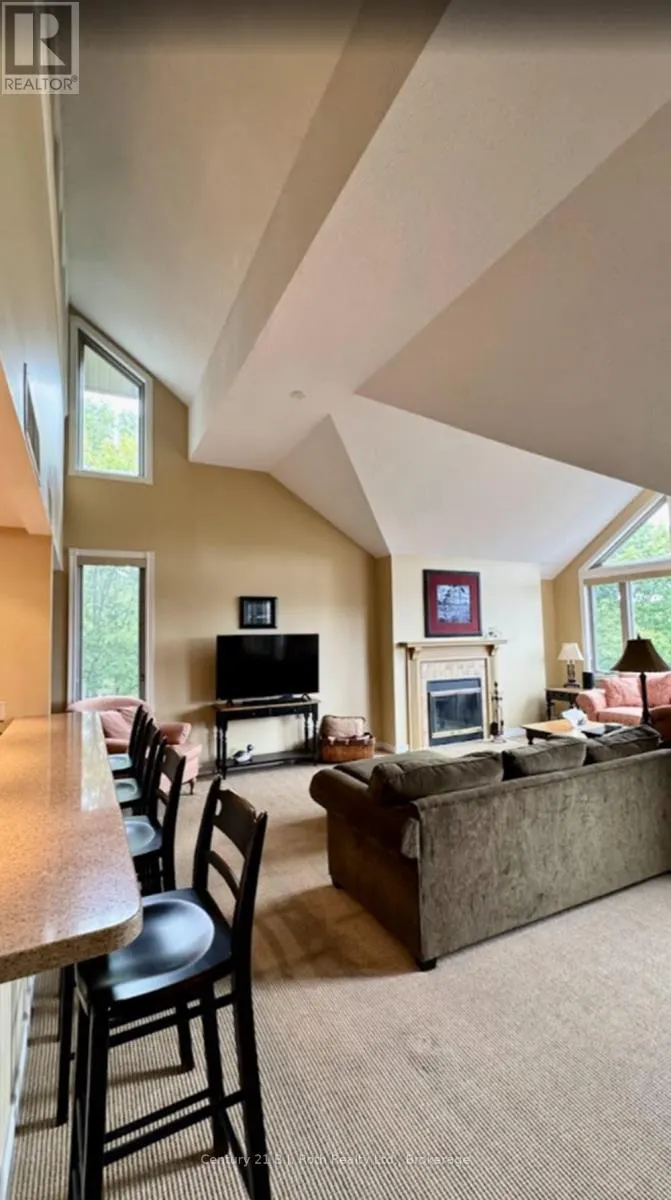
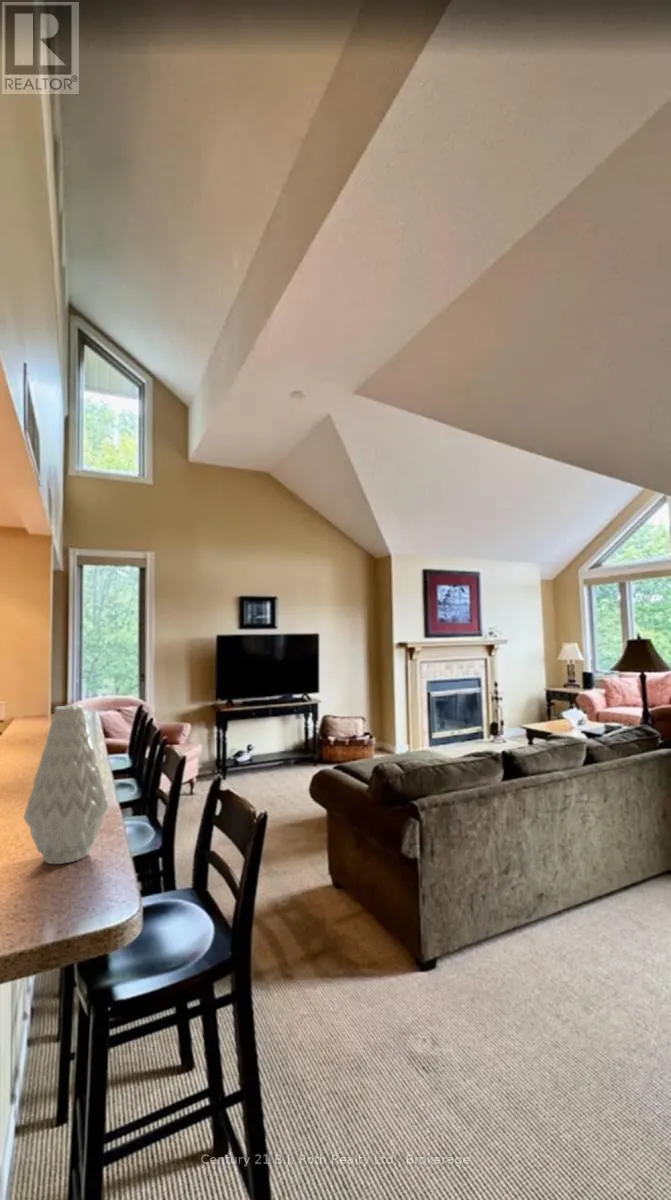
+ vase (67, 780)
